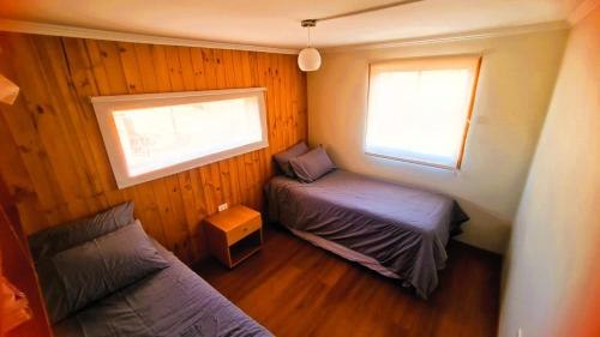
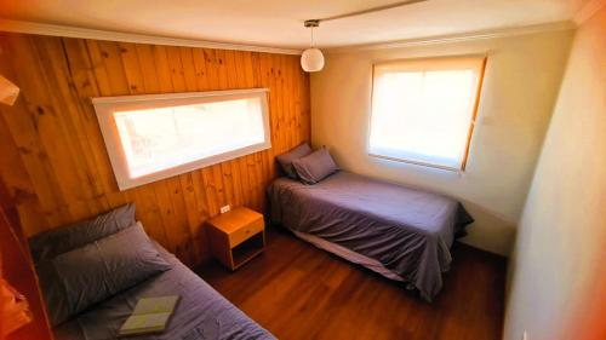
+ diary (152, 312)
